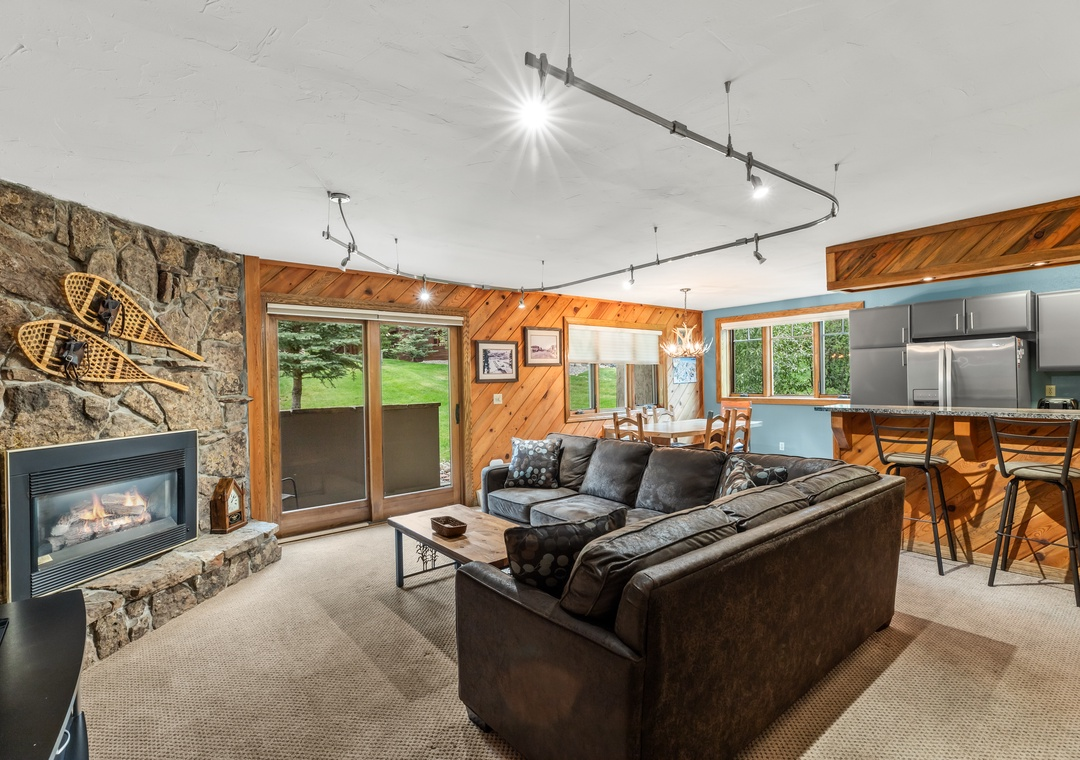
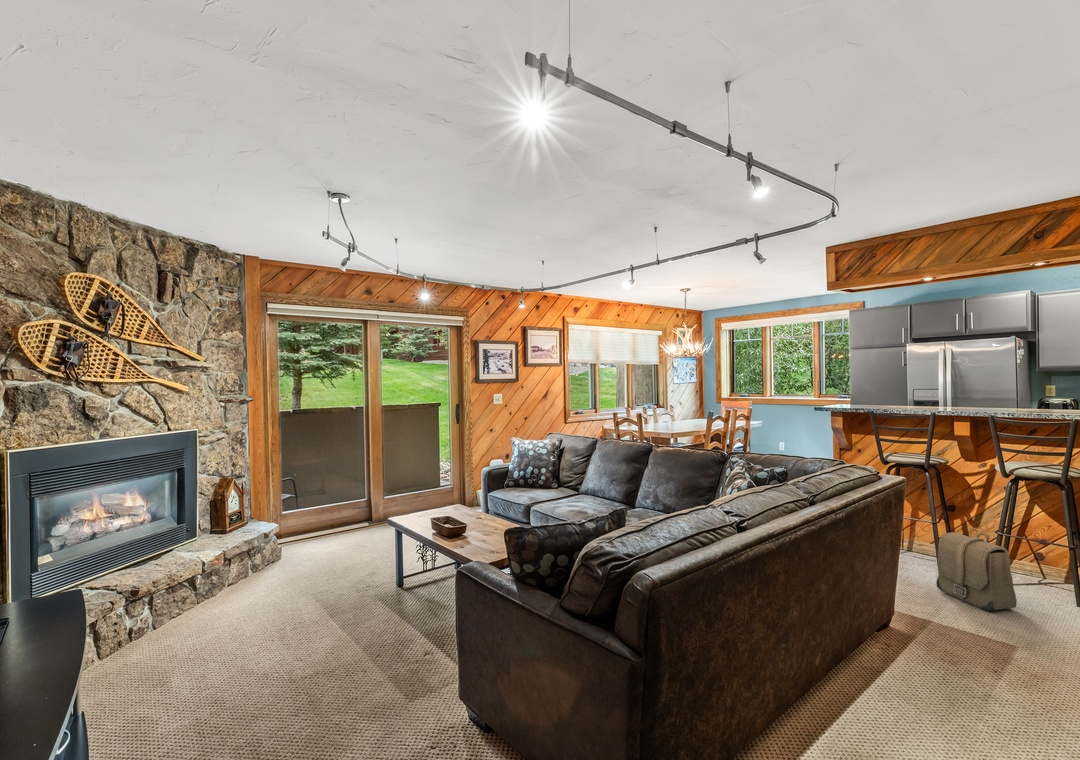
+ backpack (972, 567)
